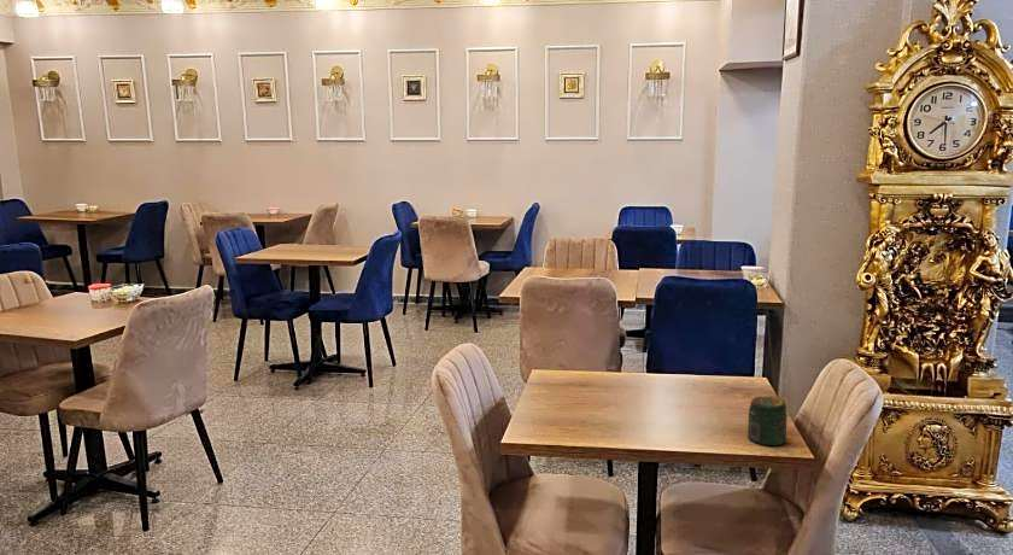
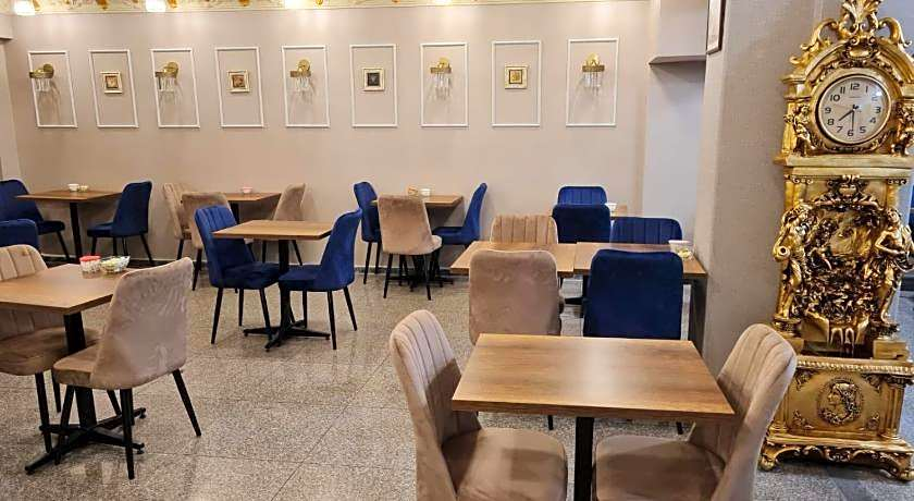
- jar (767, 420)
